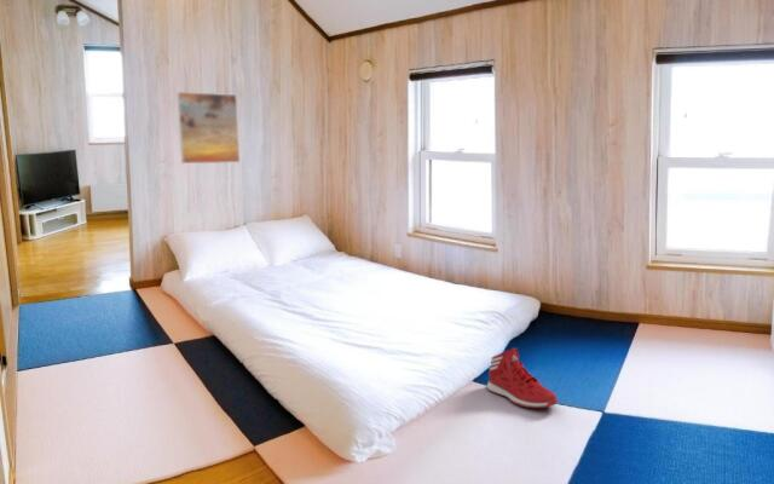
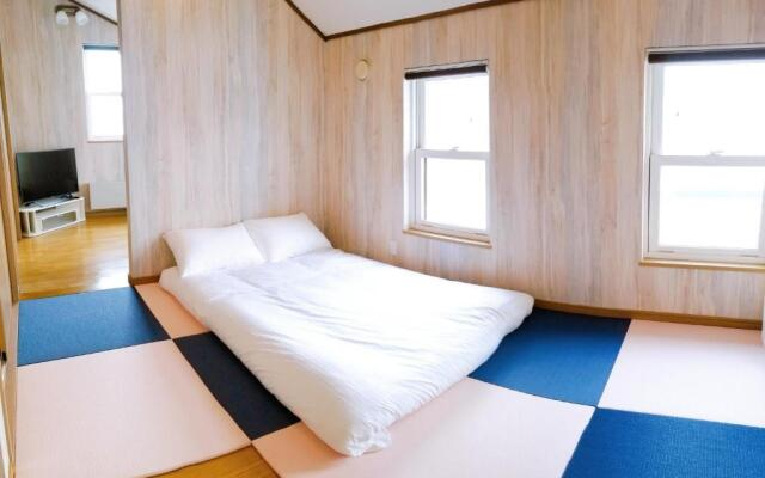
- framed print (209, 128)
- sneaker (520, 375)
